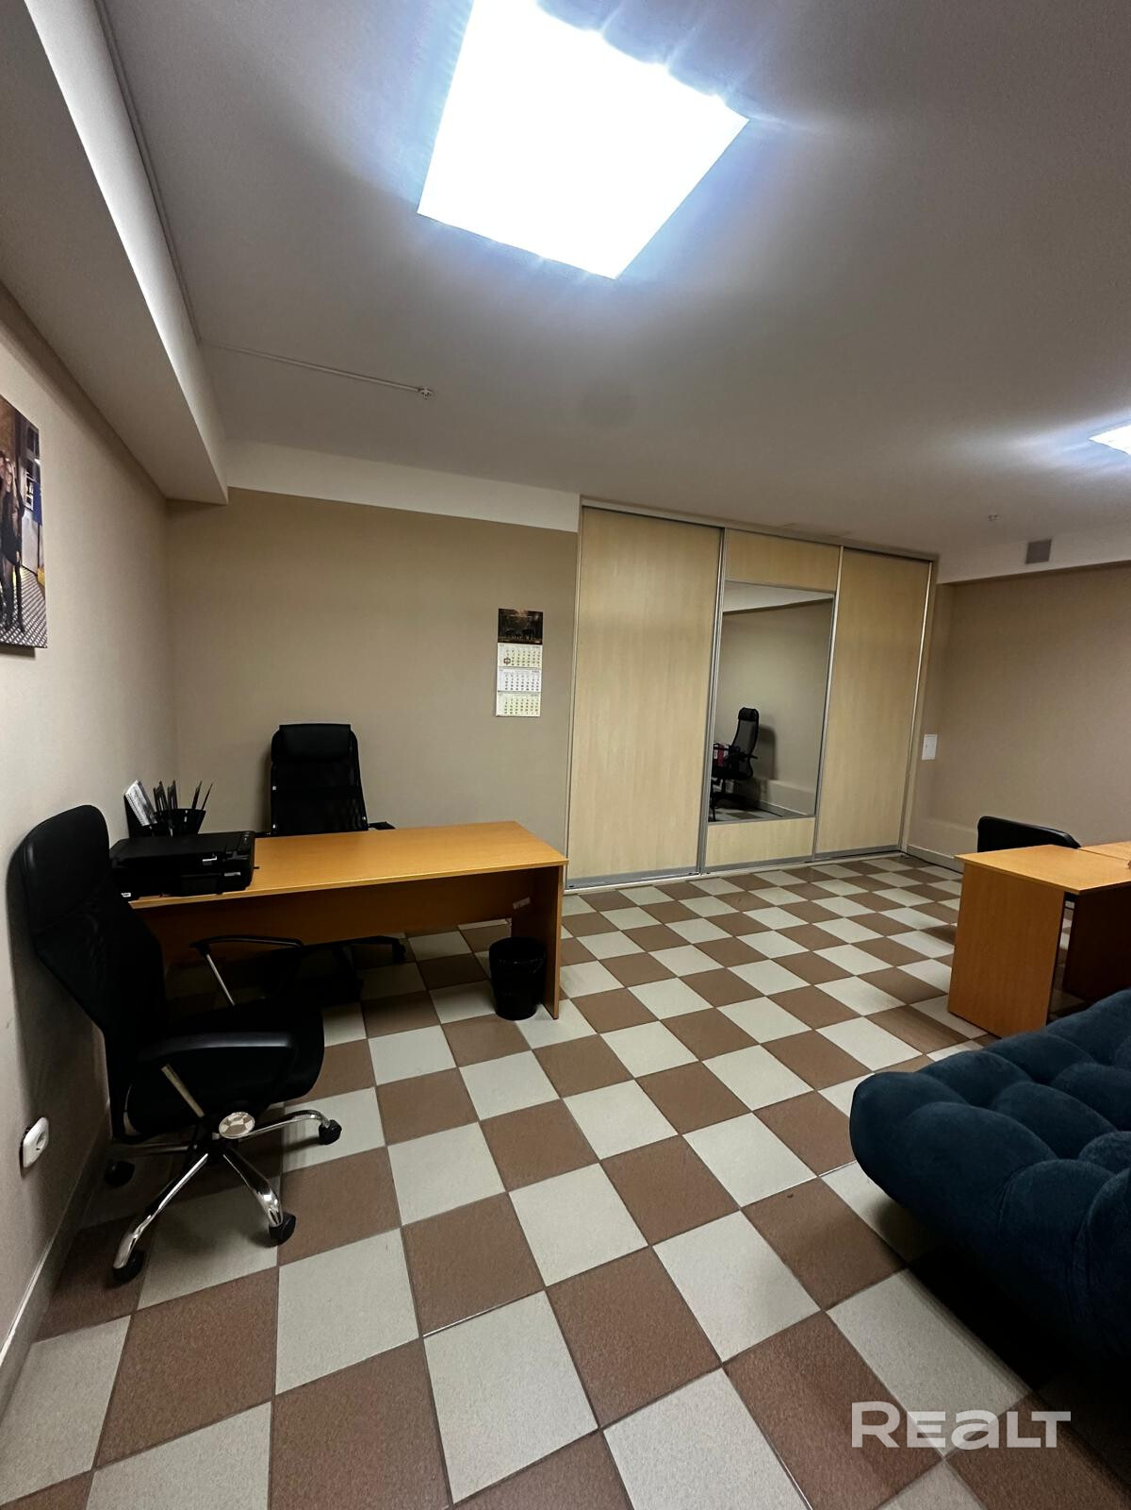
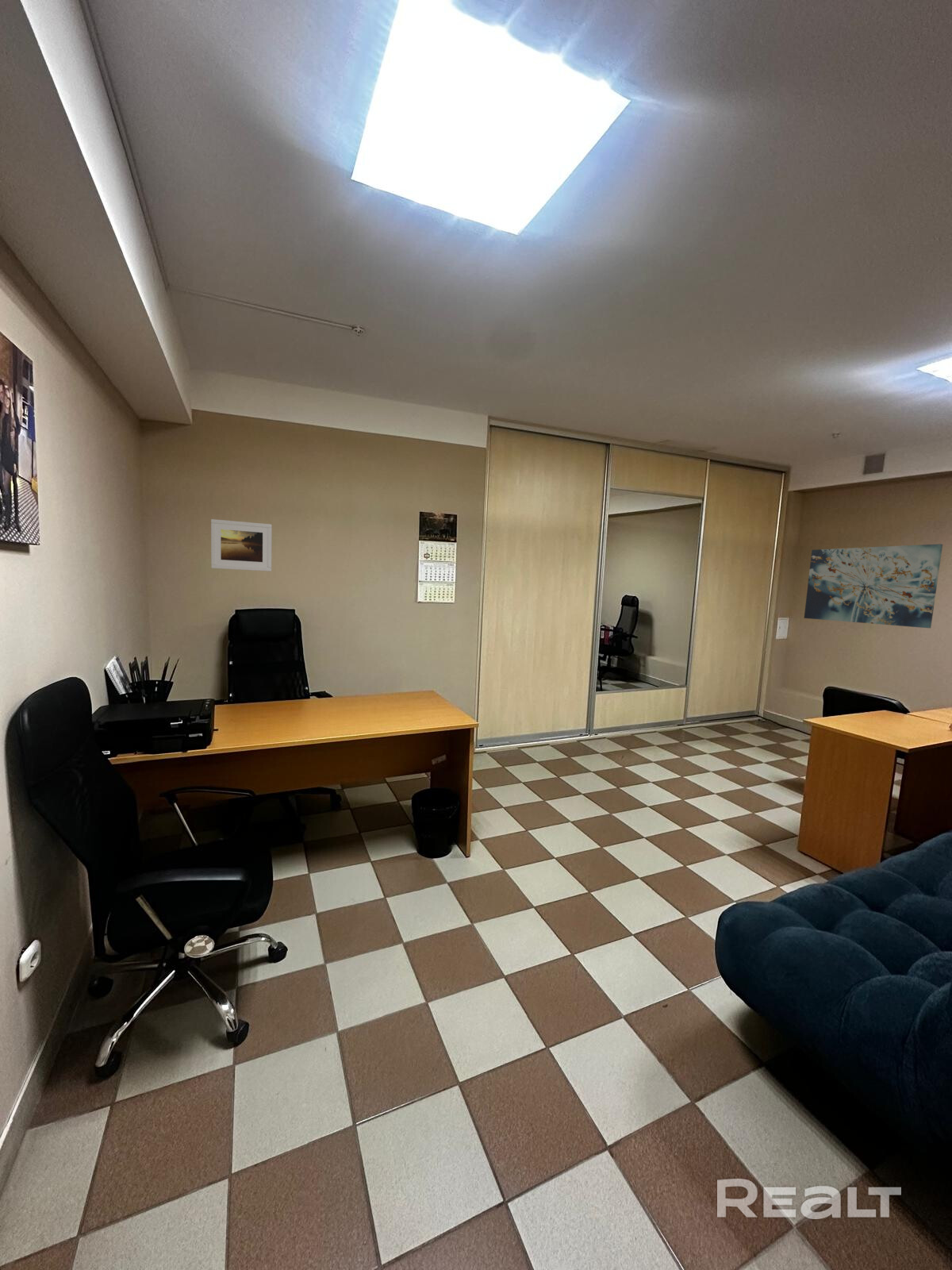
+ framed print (242, 545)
+ wall art (866, 585)
